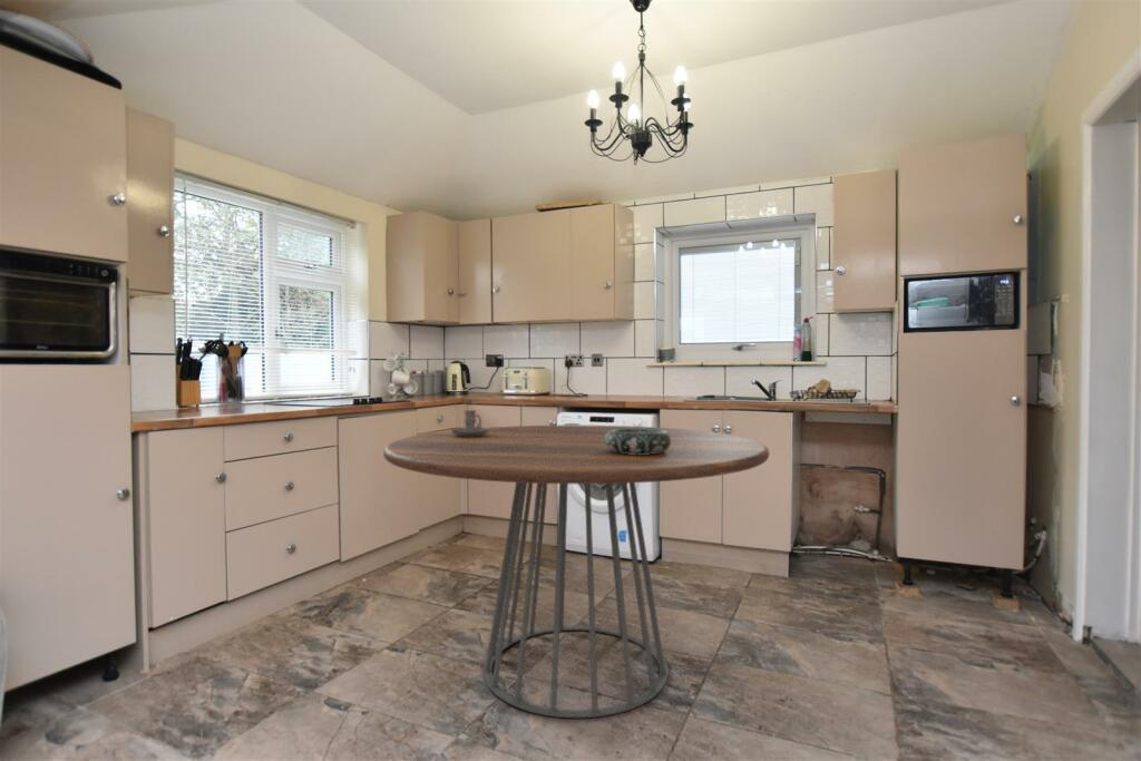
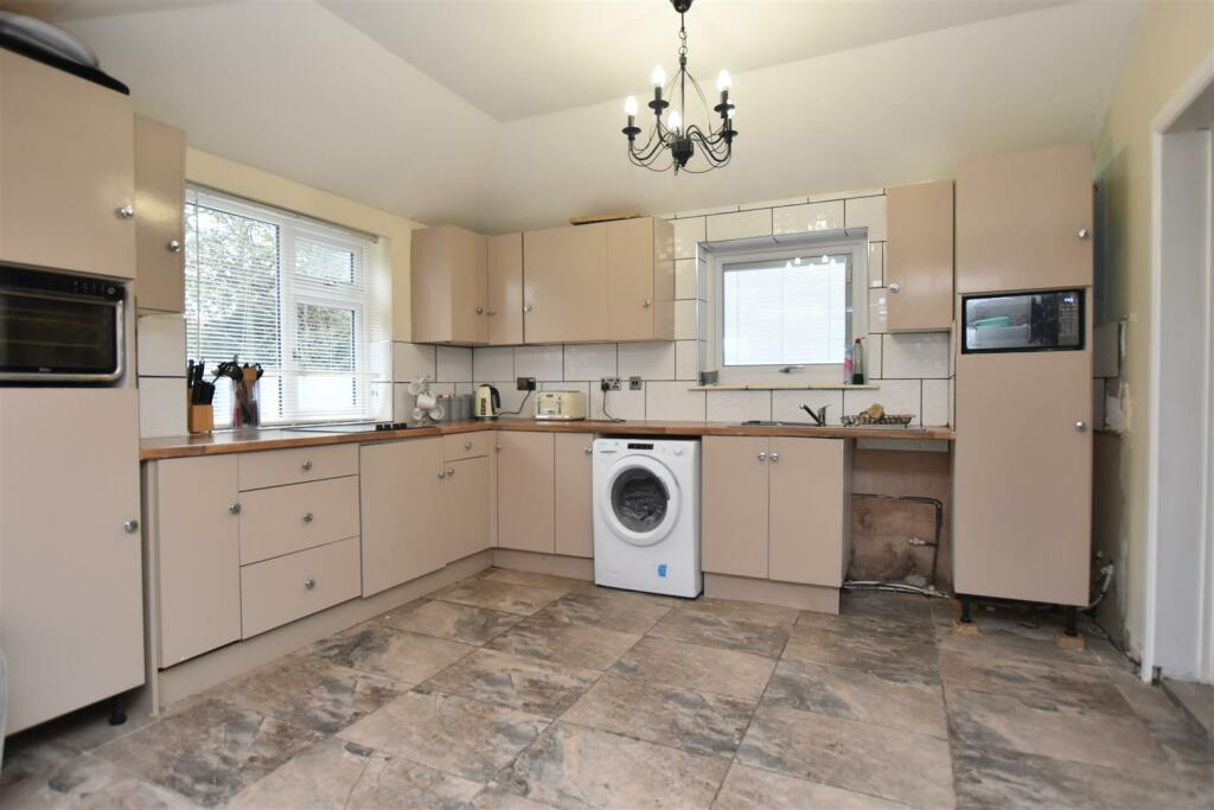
- decorative bowl (637, 440)
- dining table (565, 554)
- candle holder (471, 421)
